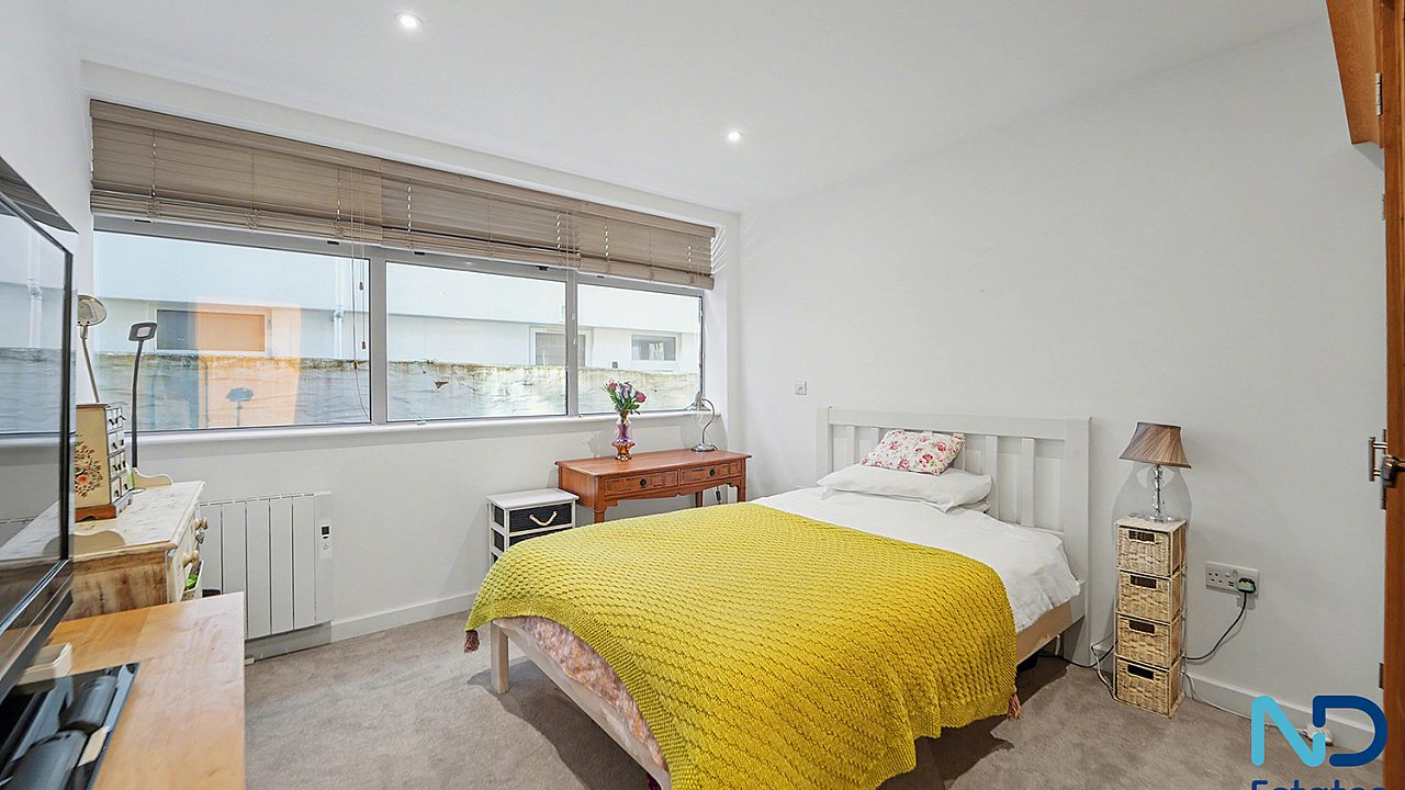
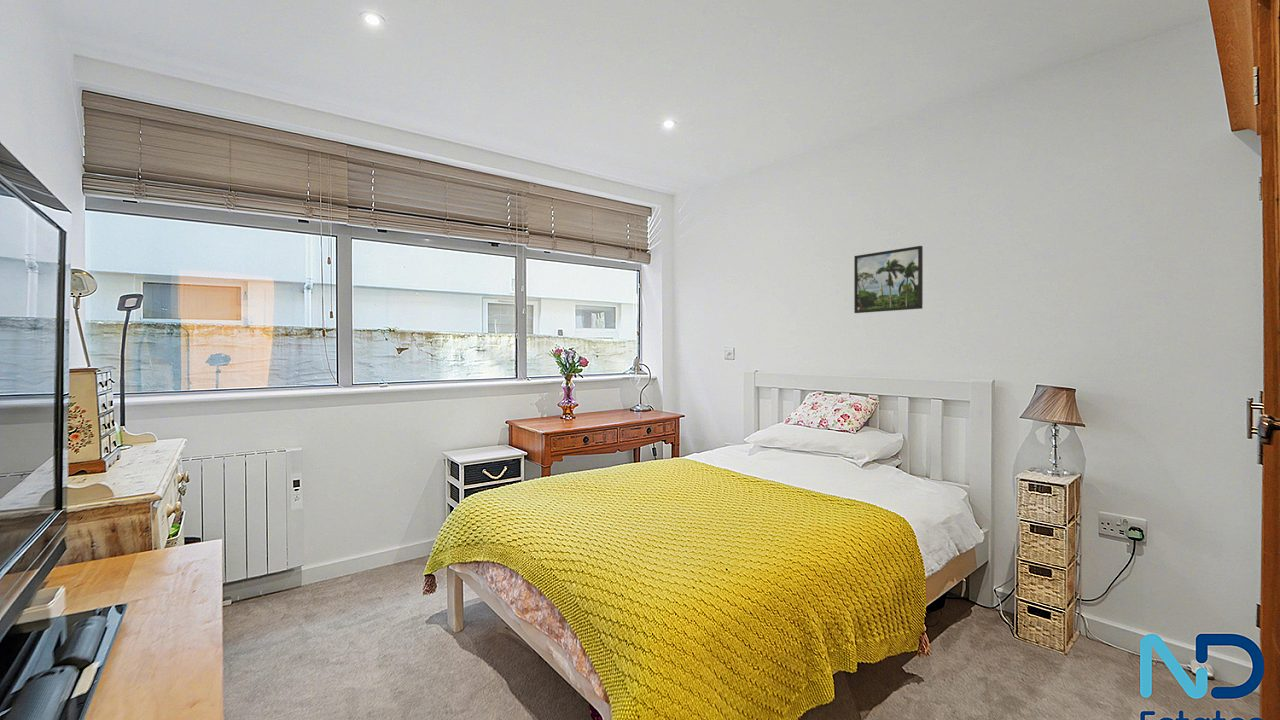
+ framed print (886, 281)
